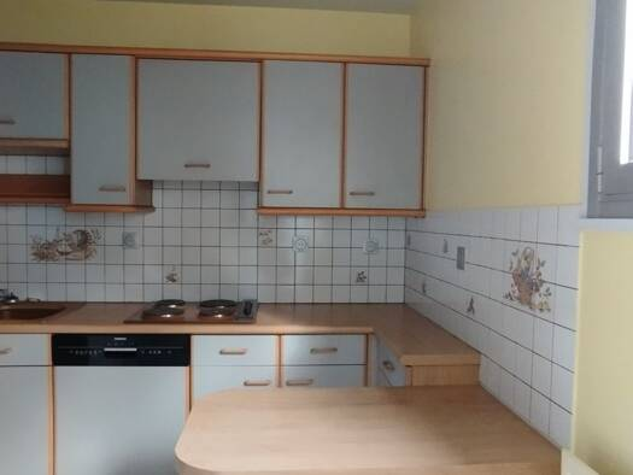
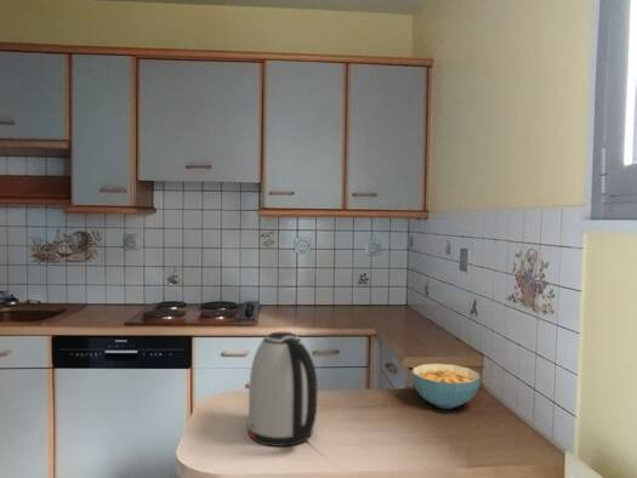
+ cereal bowl (444, 388)
+ kettle (288, 386)
